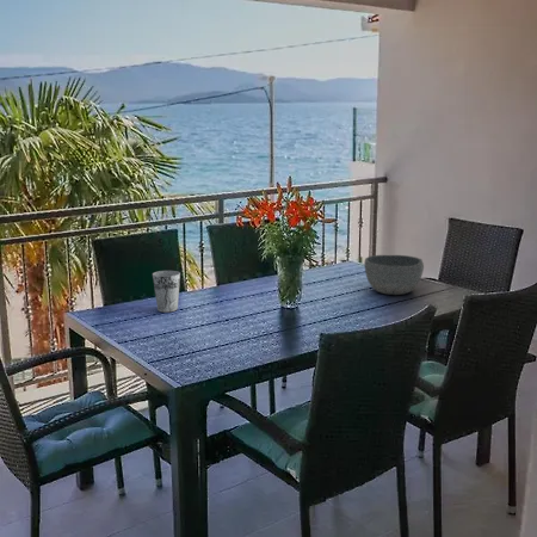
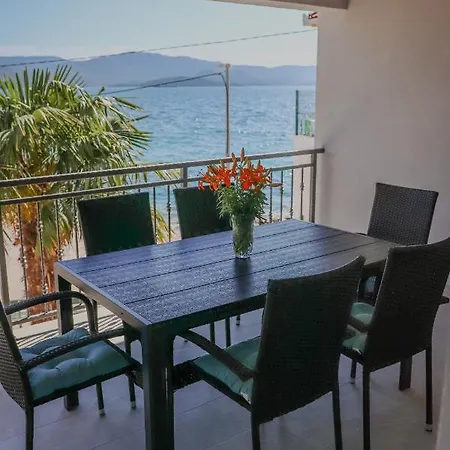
- bowl (394, 273)
- cup (166, 291)
